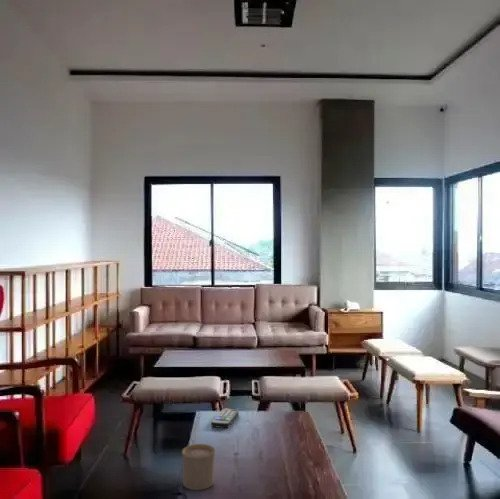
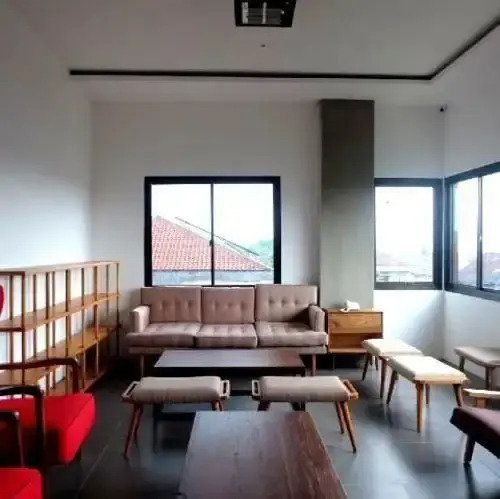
- remote control (225, 417)
- cup (198, 466)
